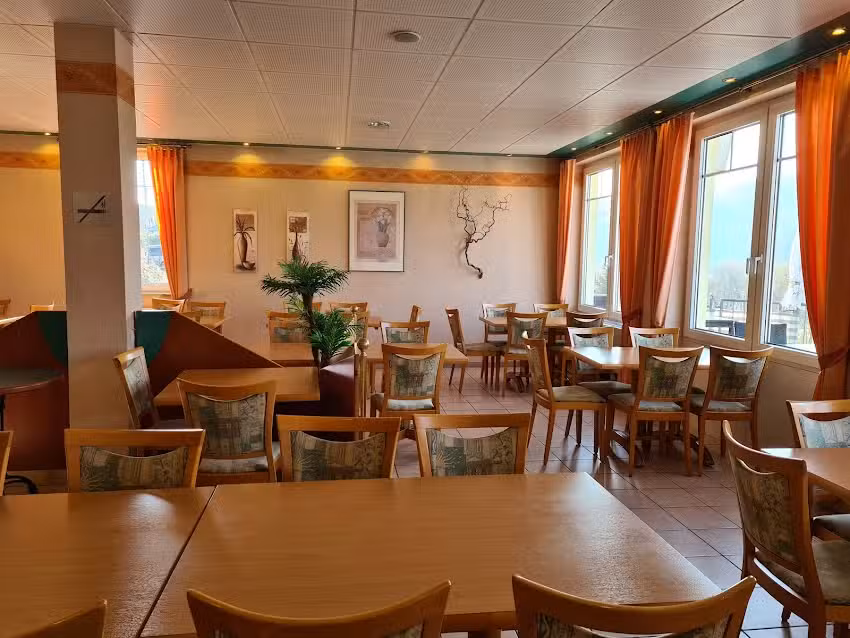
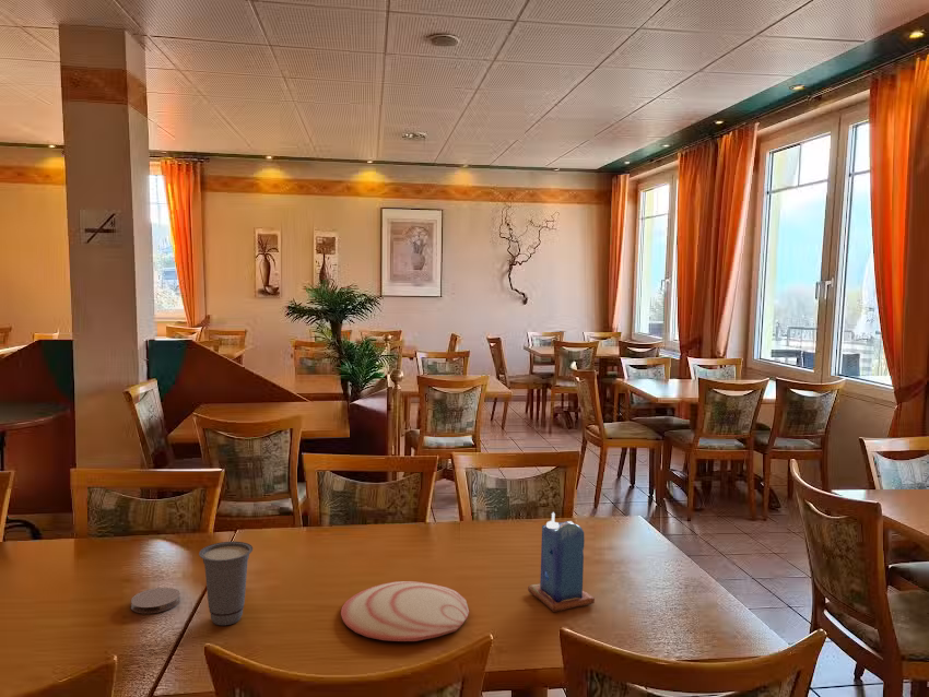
+ plate (404, 604)
+ cup (226, 584)
+ candle (561, 556)
+ coaster (155, 600)
